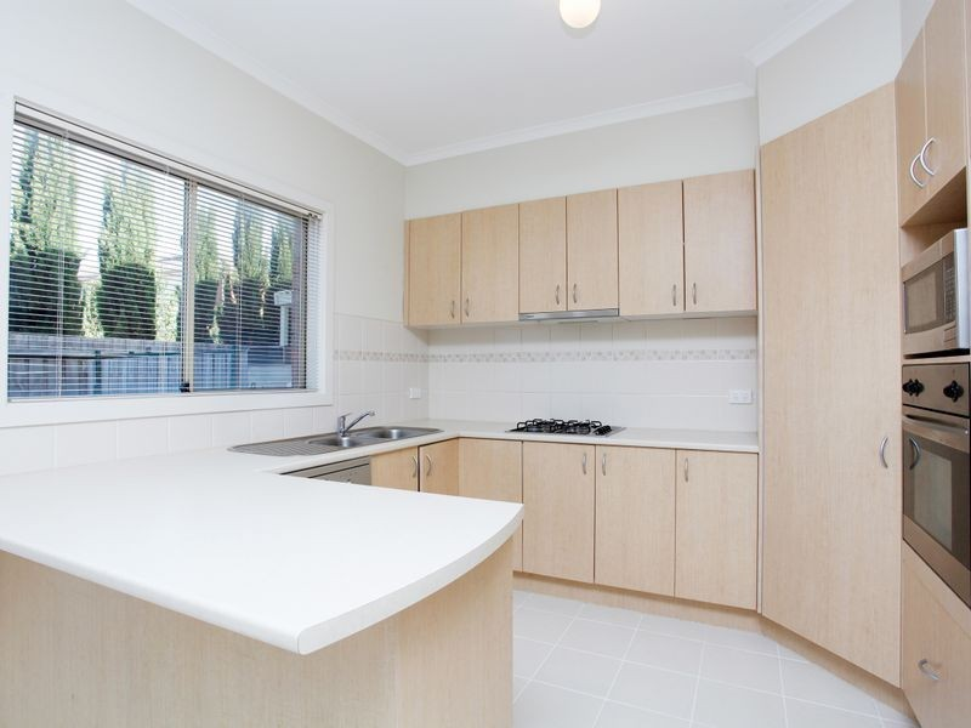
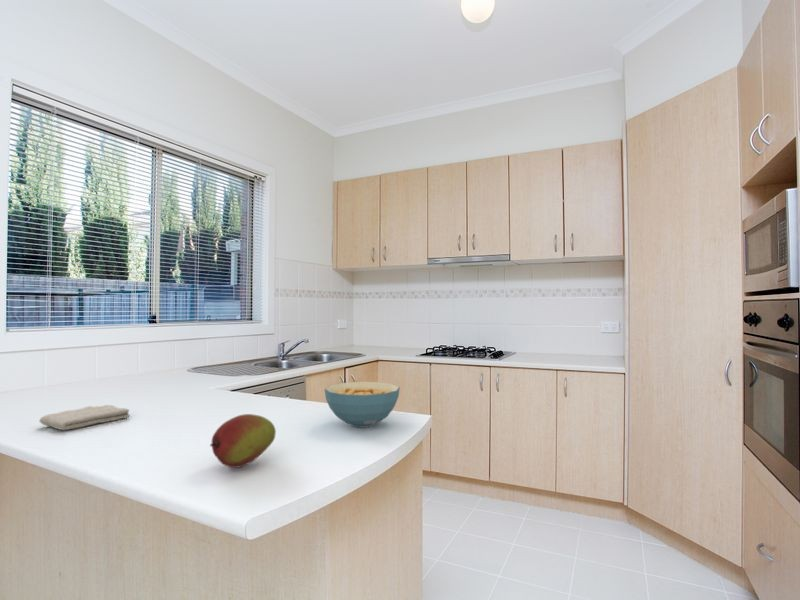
+ washcloth (87, 416)
+ cereal bowl (362, 406)
+ fruit (242, 439)
